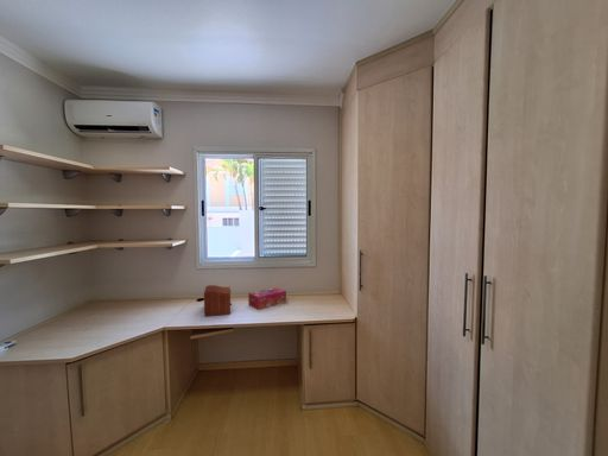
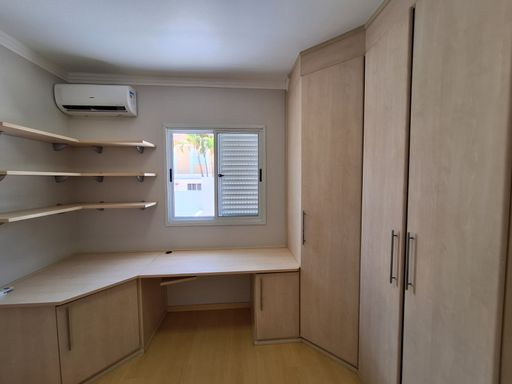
- tissue box (267, 297)
- sewing box (218, 297)
